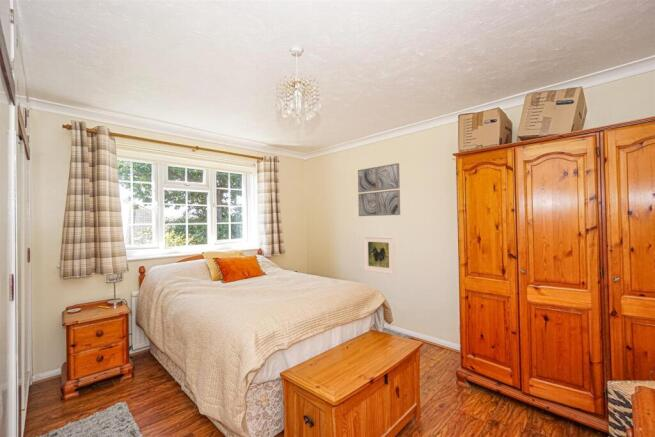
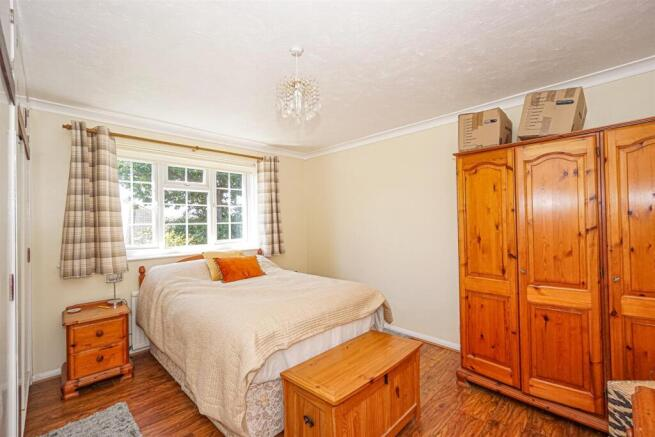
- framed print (378, 254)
- wall art (377, 190)
